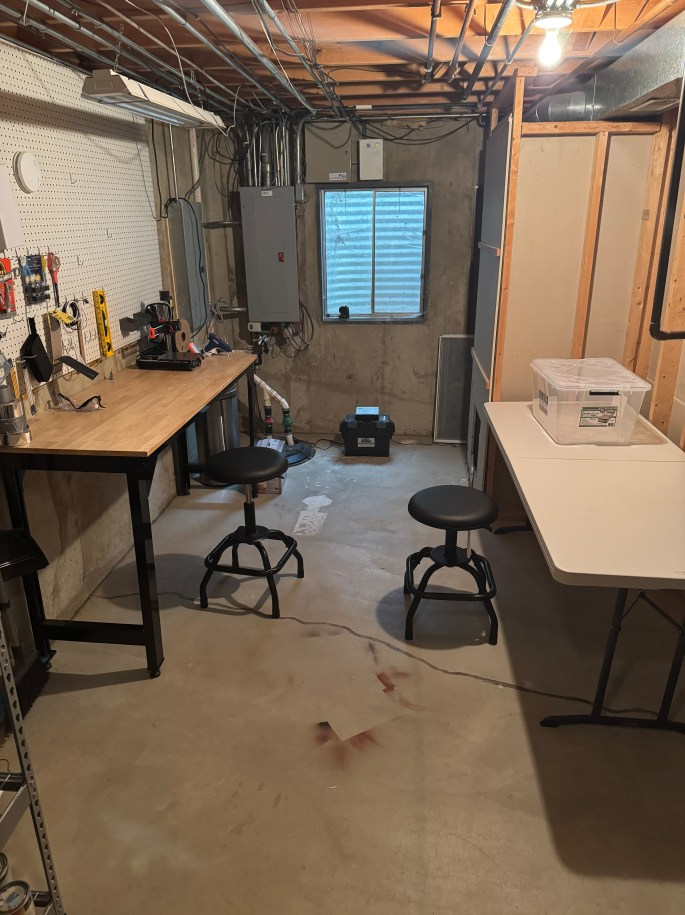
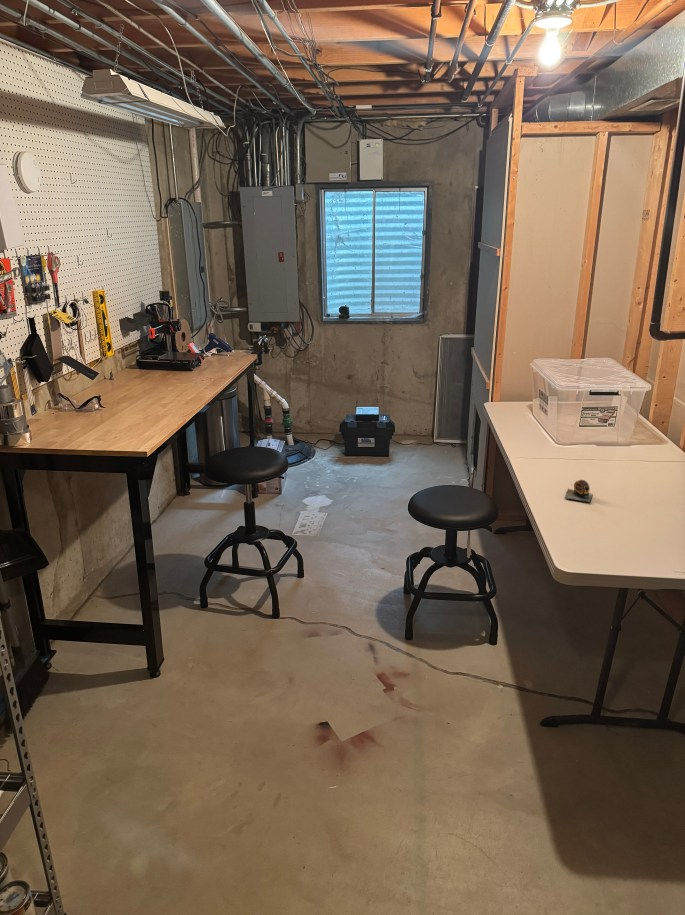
+ tape measure (579, 487)
